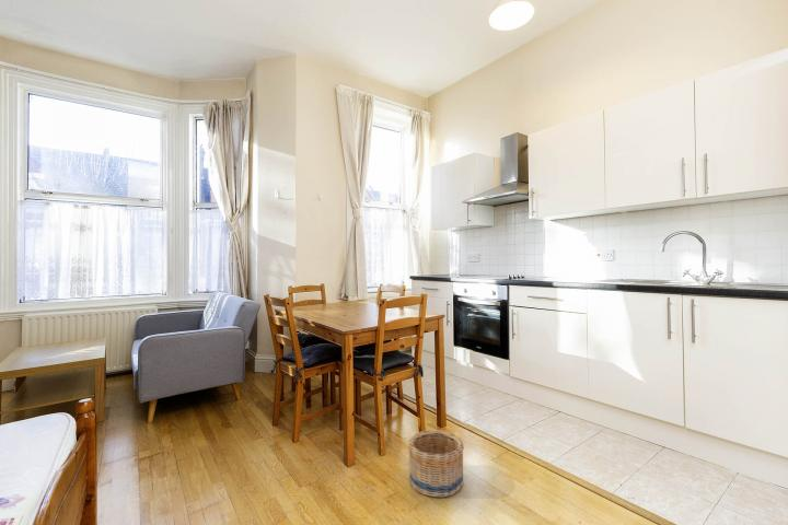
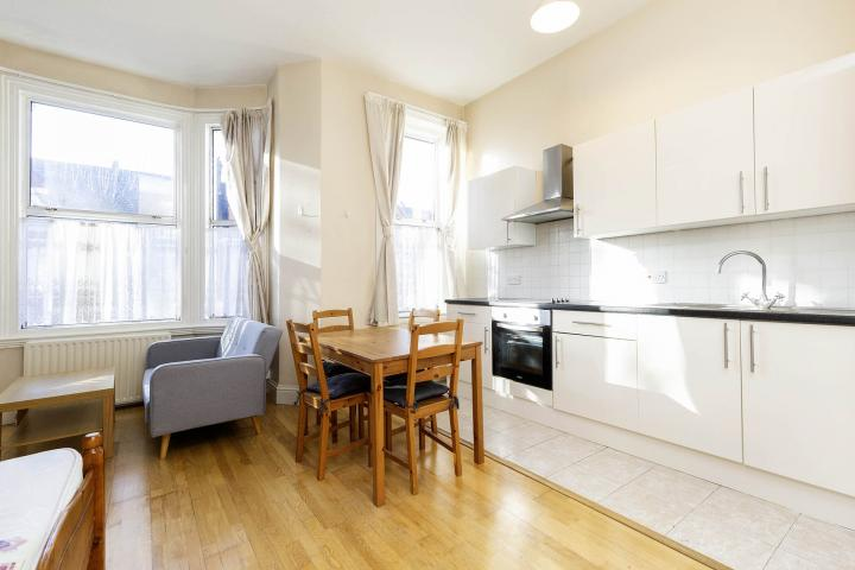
- basket (436, 460)
